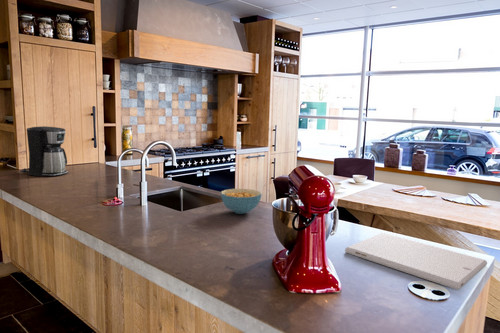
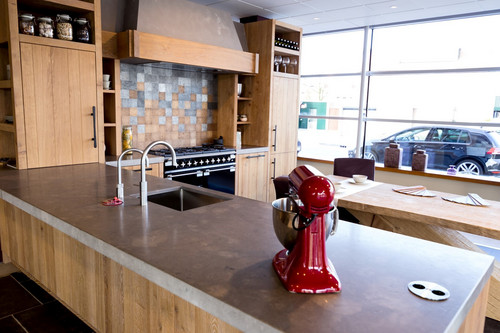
- cereal bowl (240, 202)
- coffee maker (46, 150)
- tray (413, 255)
